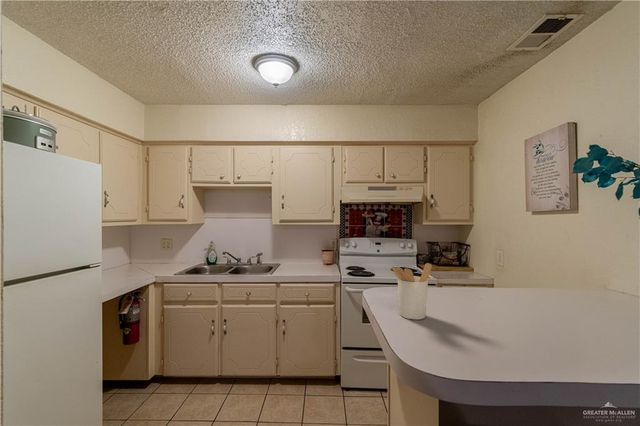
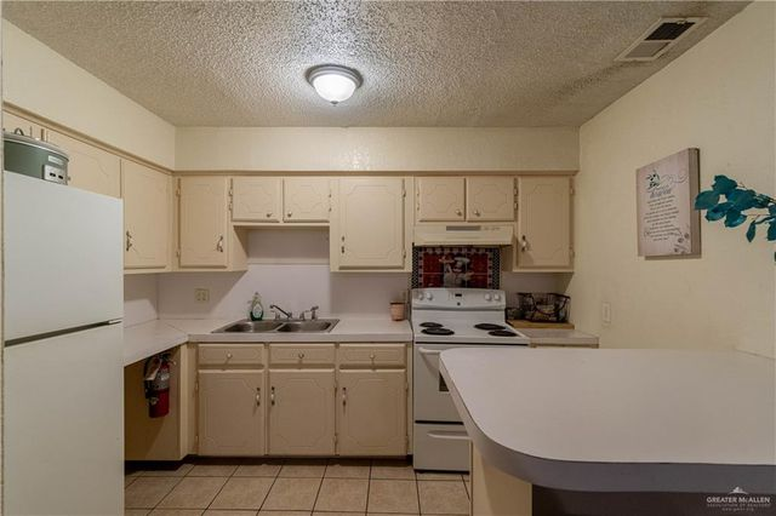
- utensil holder (409, 289)
